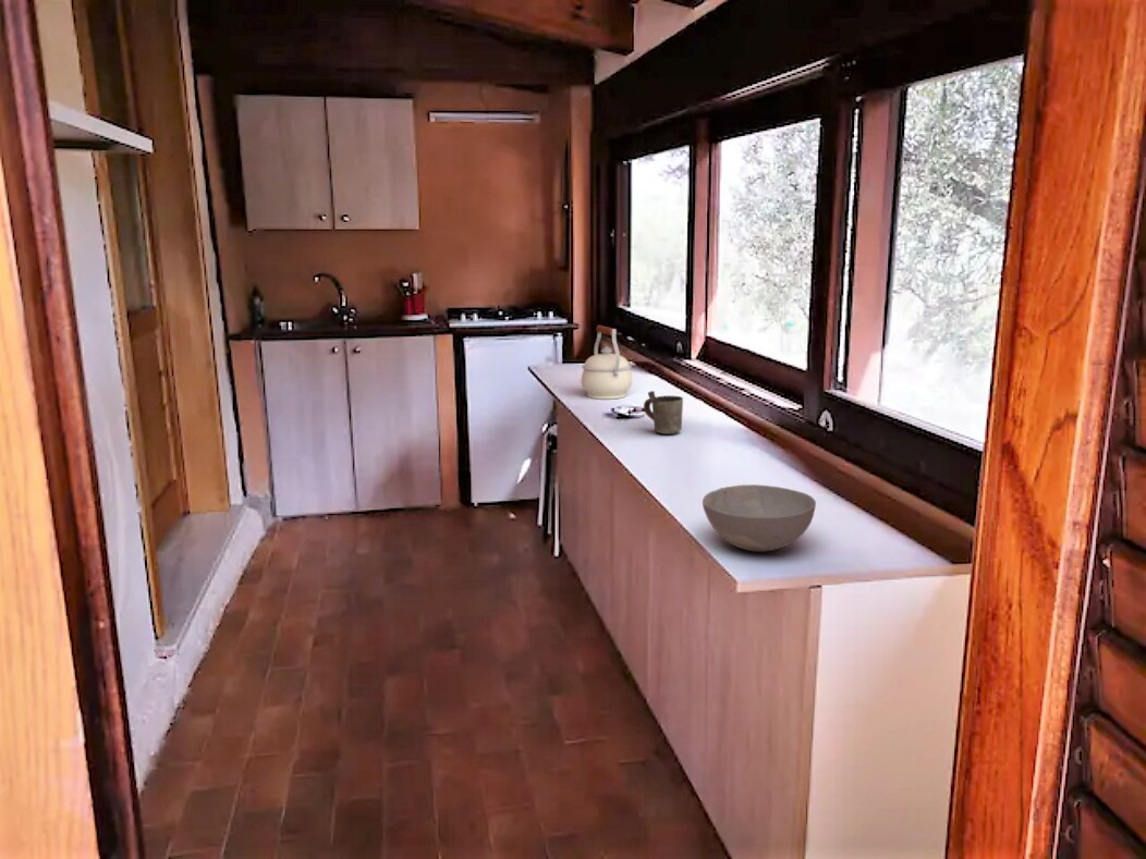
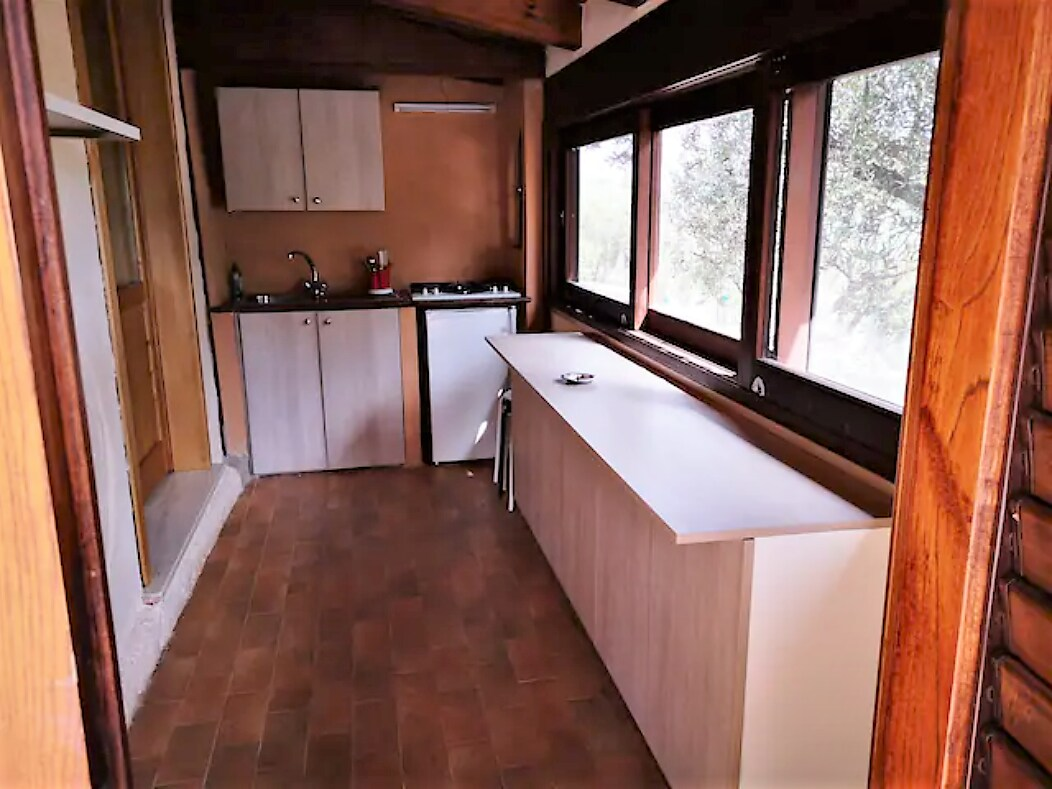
- mug (663, 412)
- bowl (757, 523)
- kettle (605, 360)
